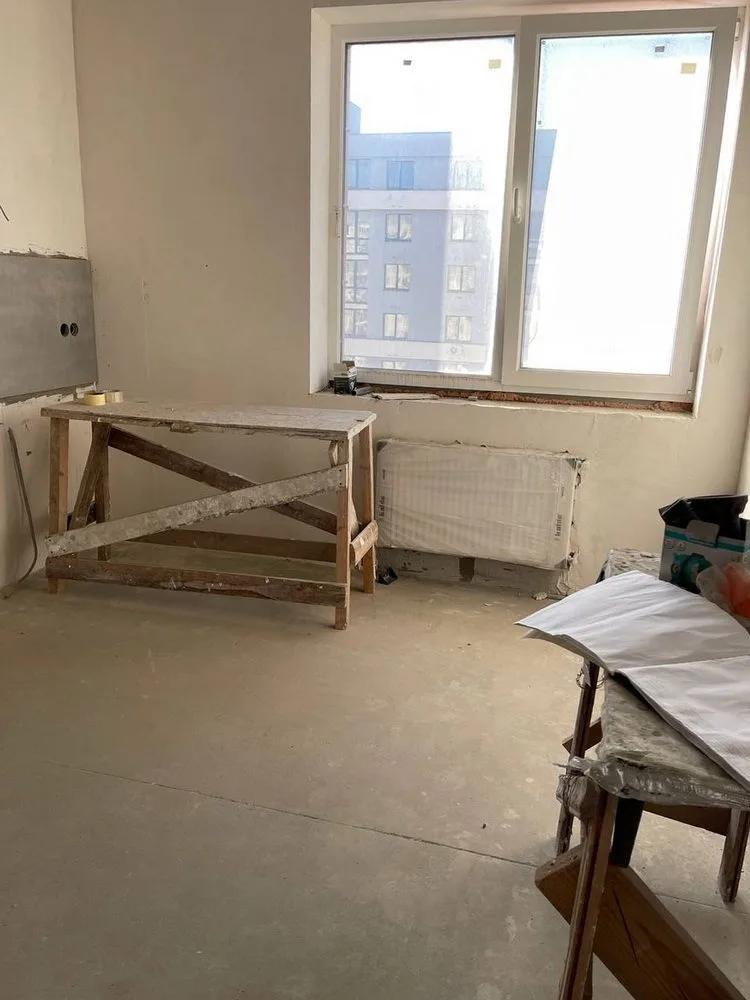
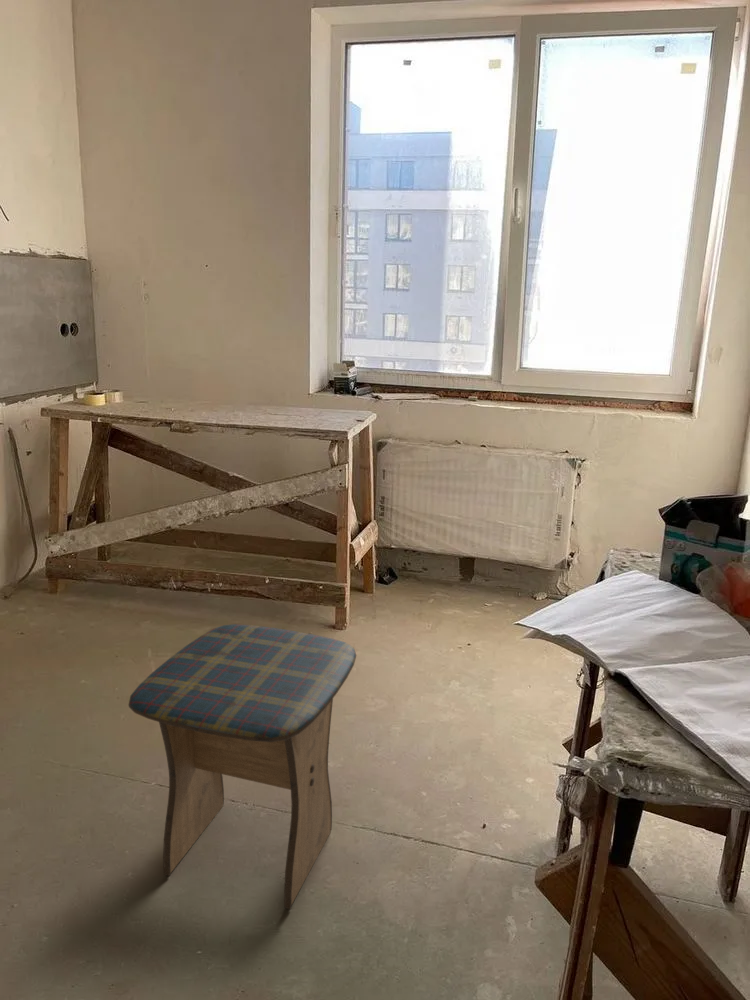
+ stool (251, 764)
